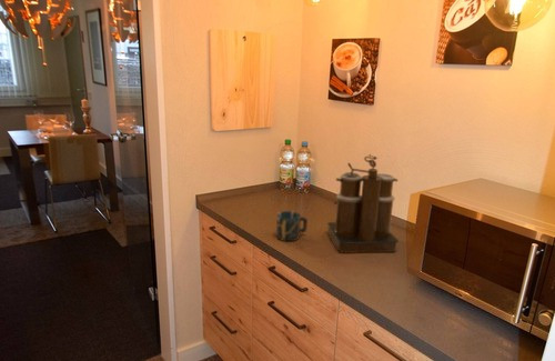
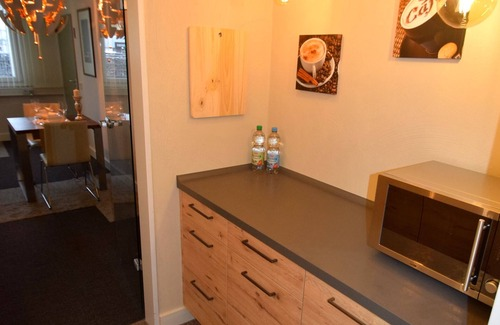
- cup (291, 225)
- coffee maker (364, 197)
